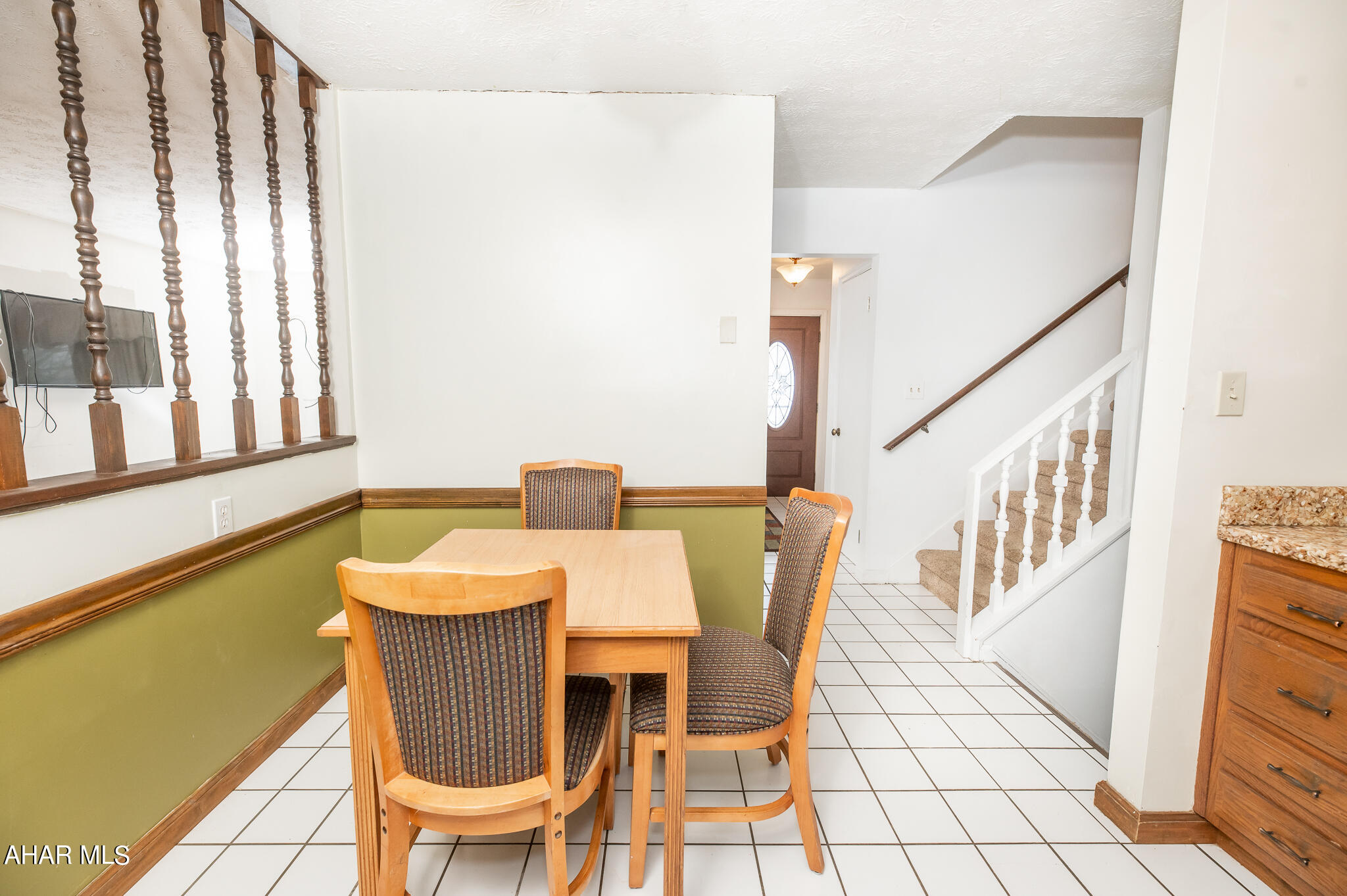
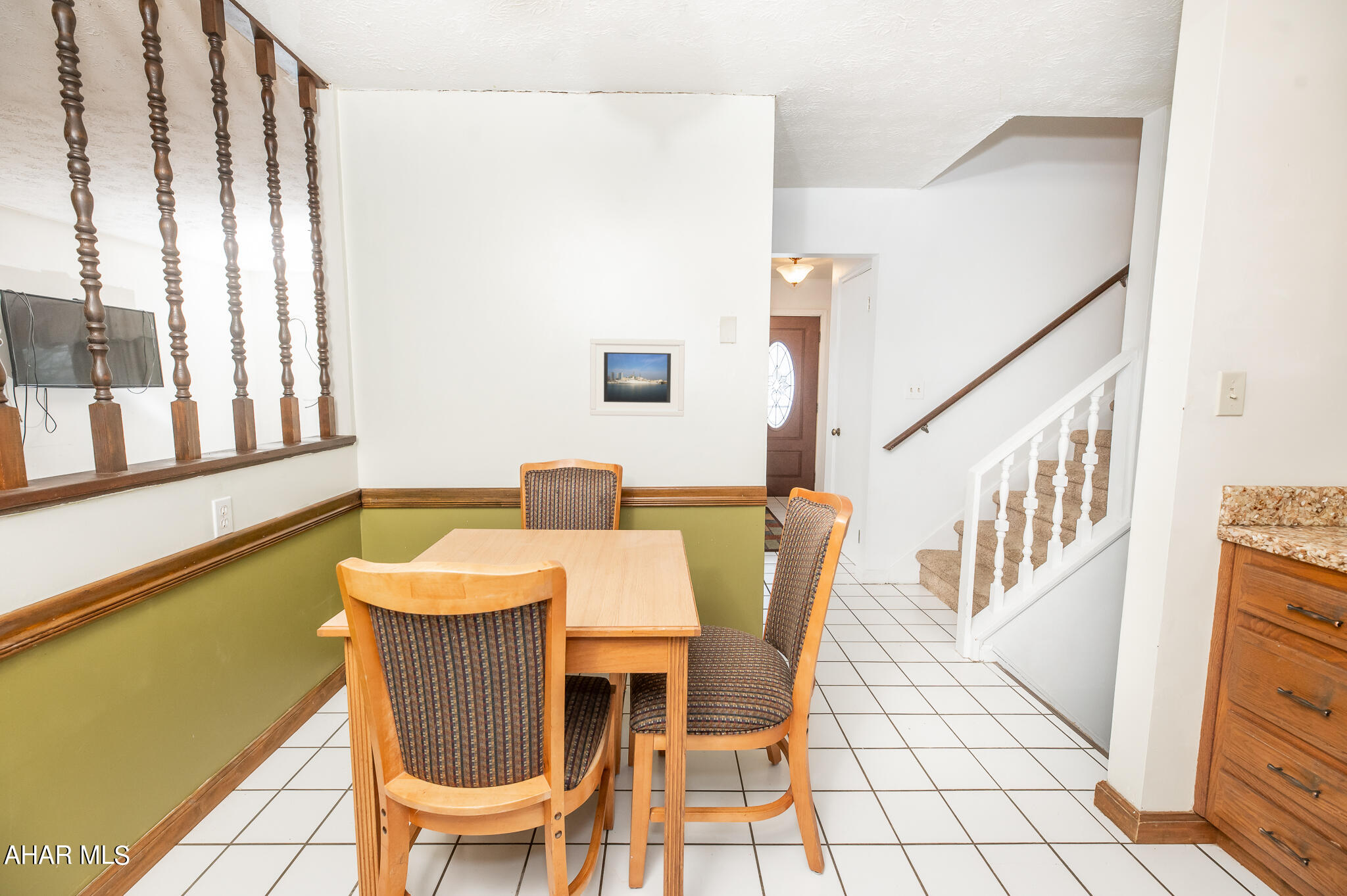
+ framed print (637, 377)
